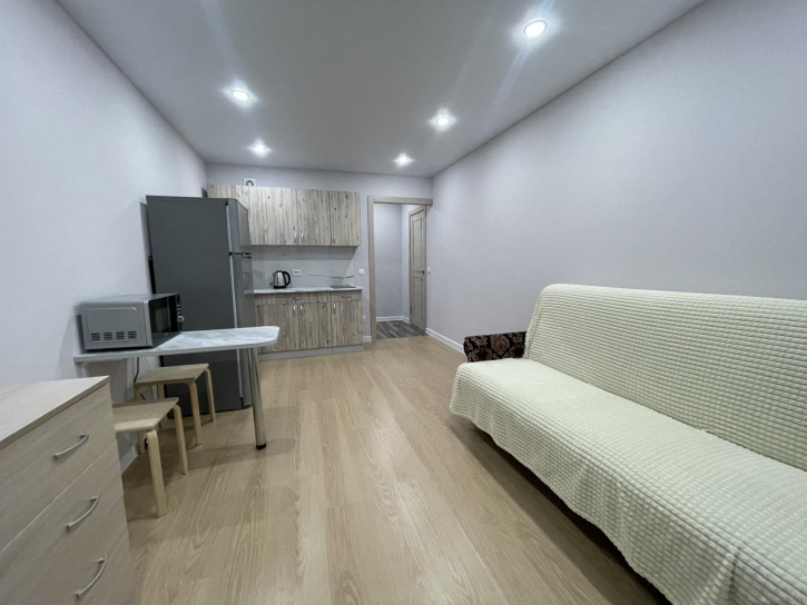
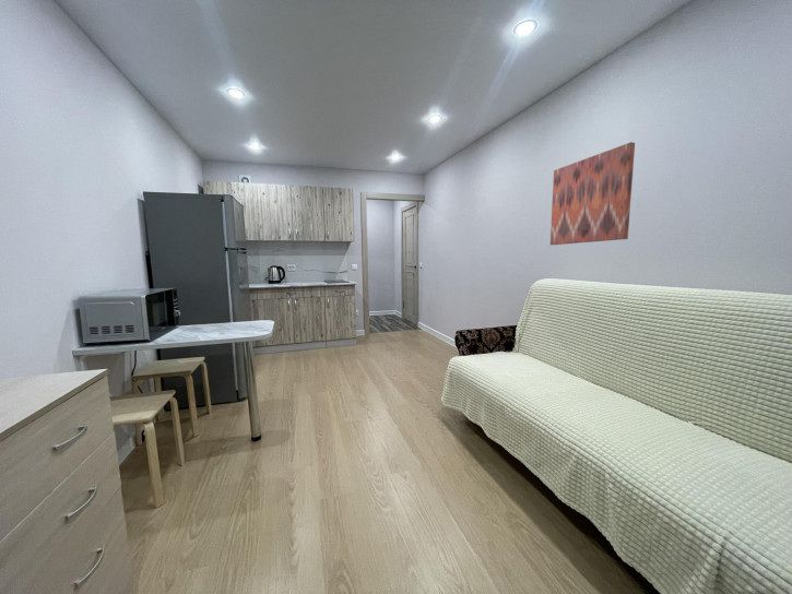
+ wall art (587, 201)
